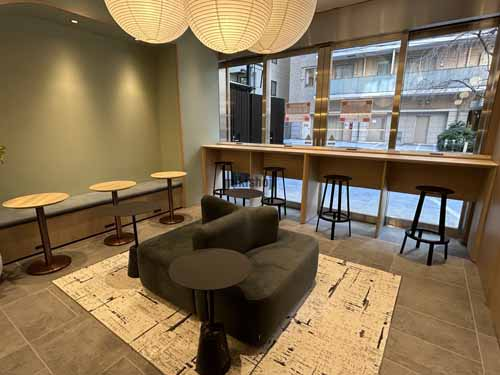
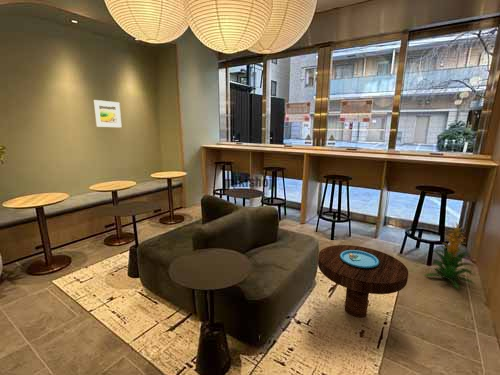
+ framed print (108, 114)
+ indoor plant (452, 251)
+ side table (358, 285)
